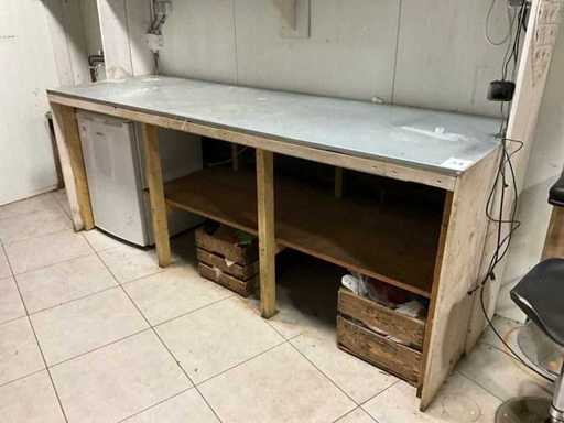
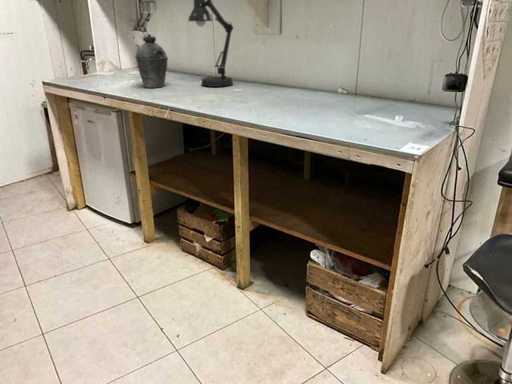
+ kettle (152, 60)
+ desk lamp (225, 41)
